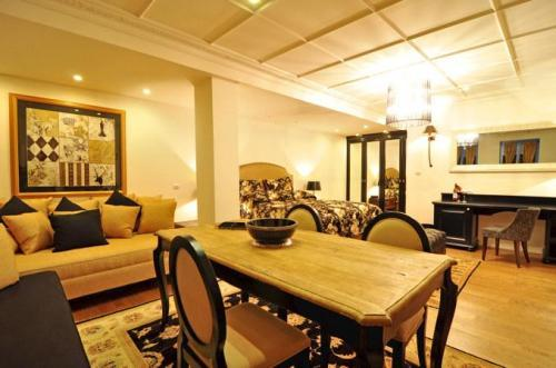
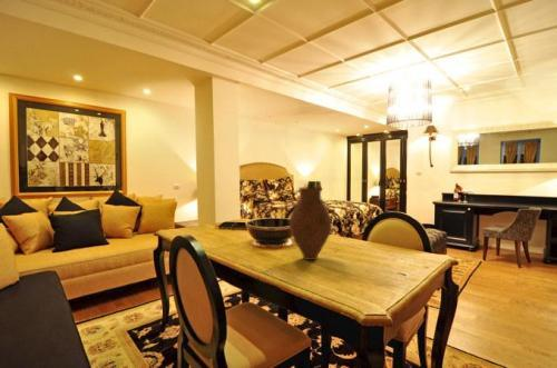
+ vase (310, 222)
